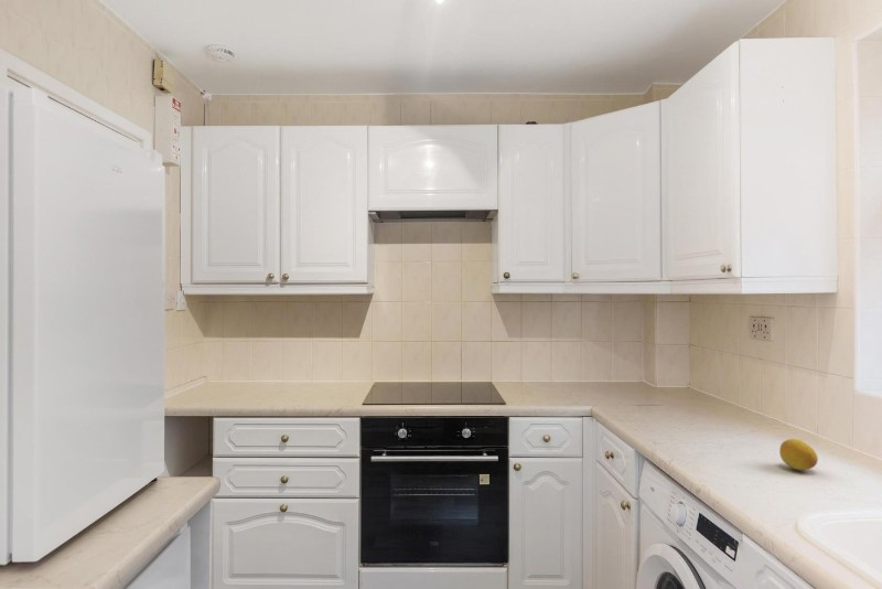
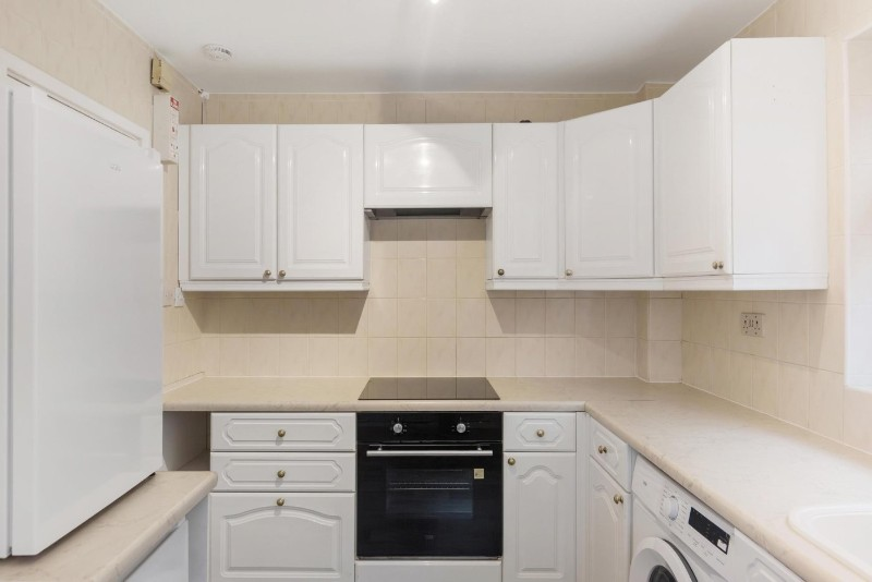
- lemon (798, 454)
